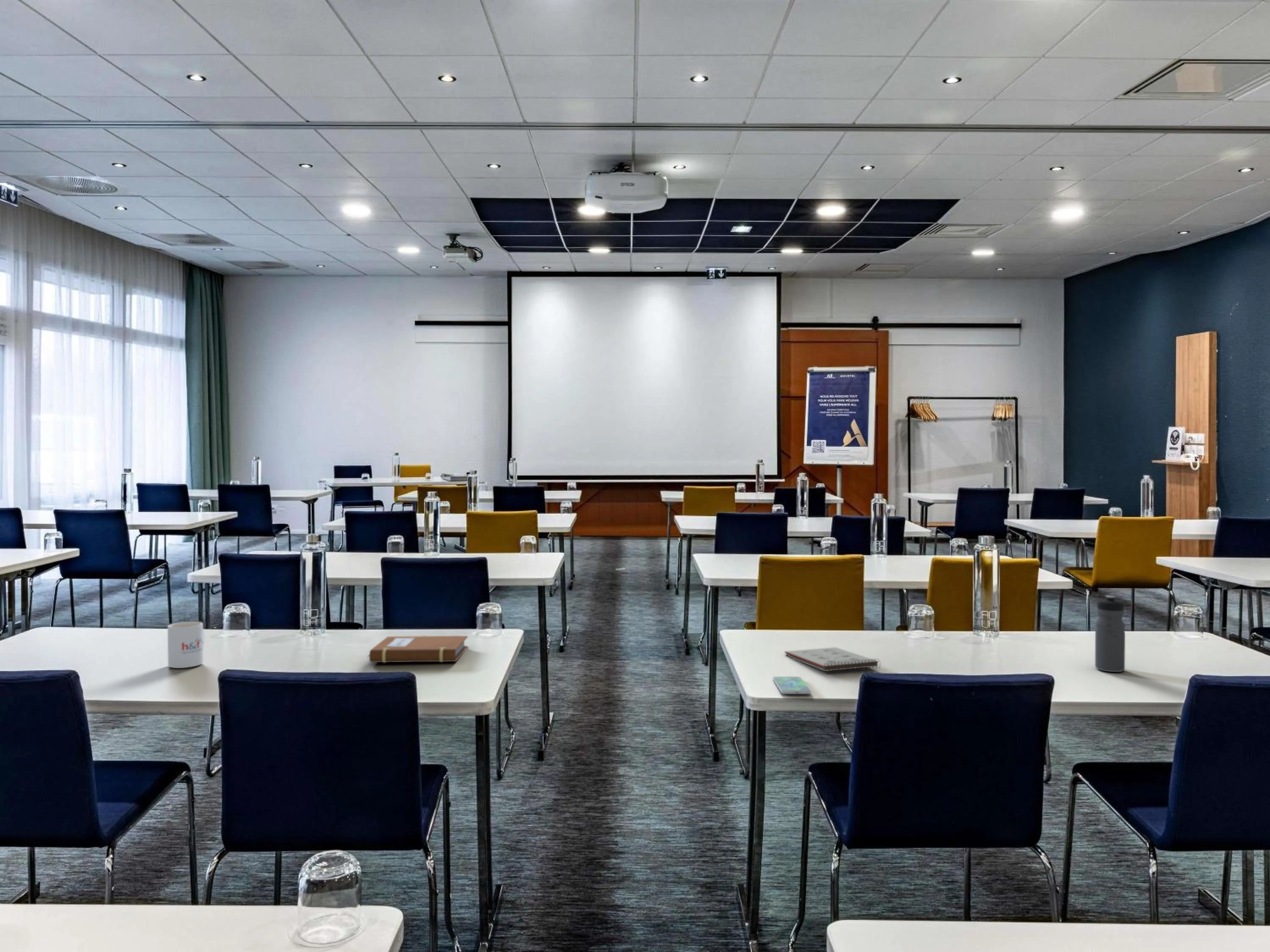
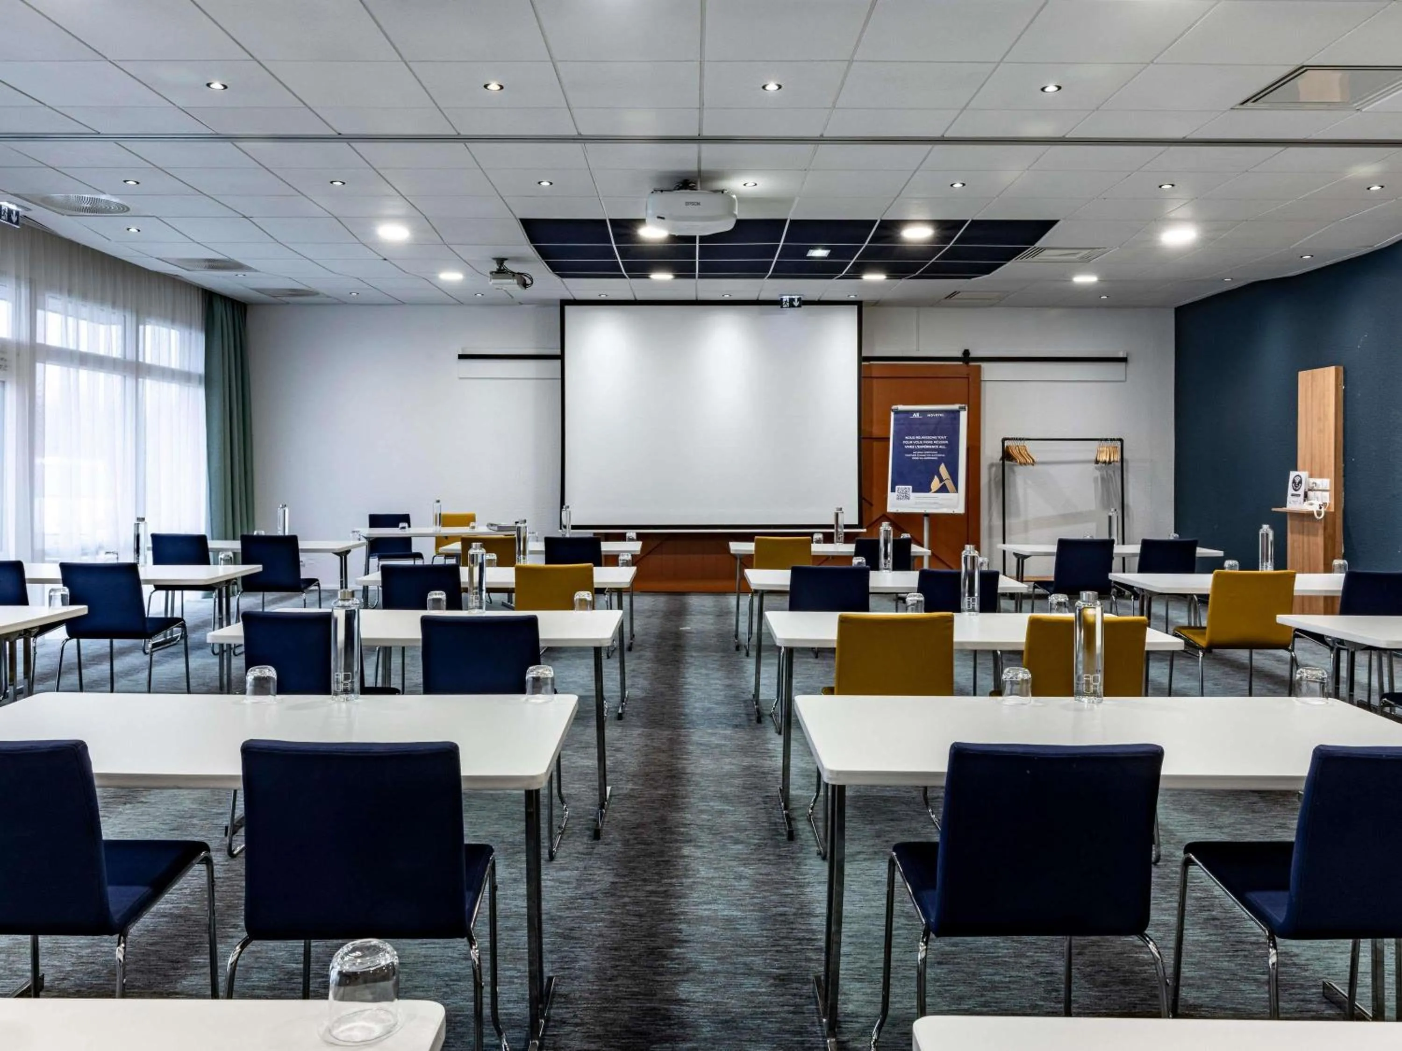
- notebook (418, 649)
- mug (189, 643)
- water bottle (1110, 632)
- smartphone (791, 685)
- notepad (831, 657)
